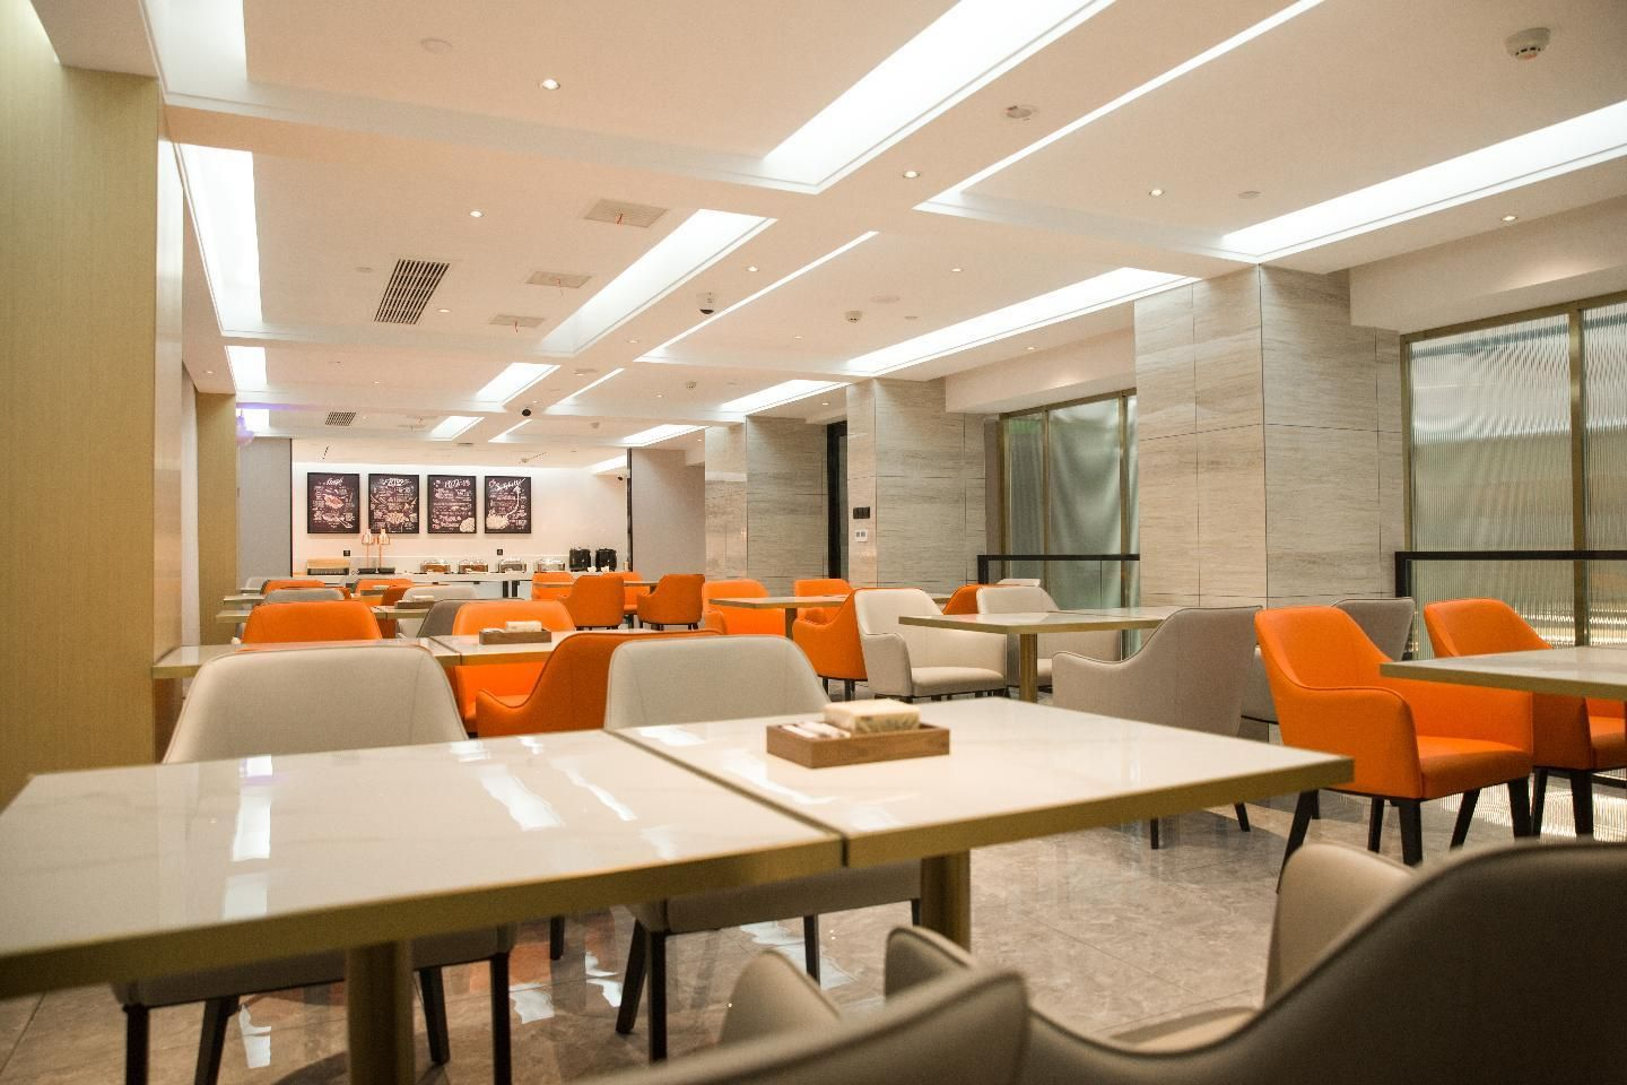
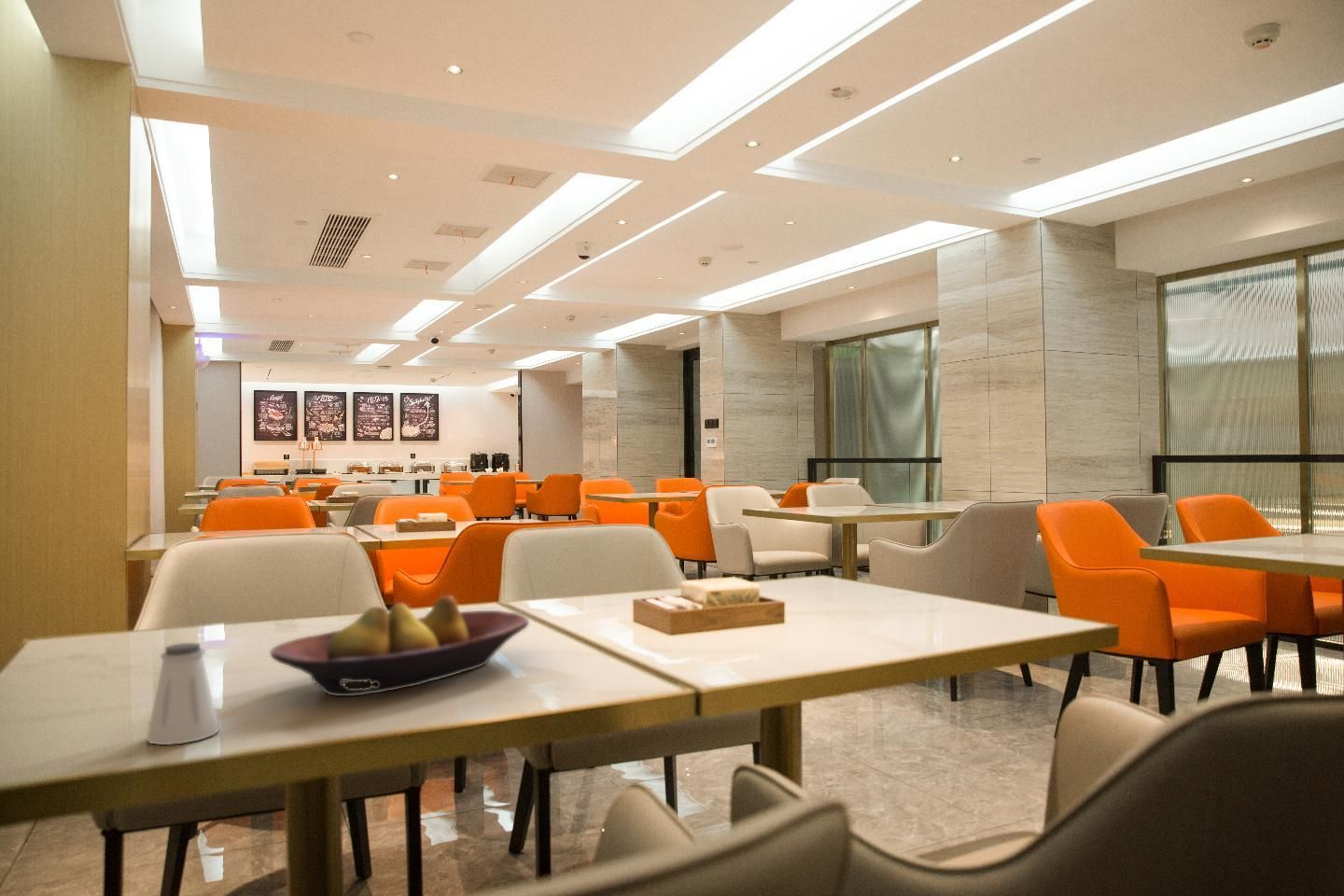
+ saltshaker (183, 690)
+ fruit bowl (411, 637)
